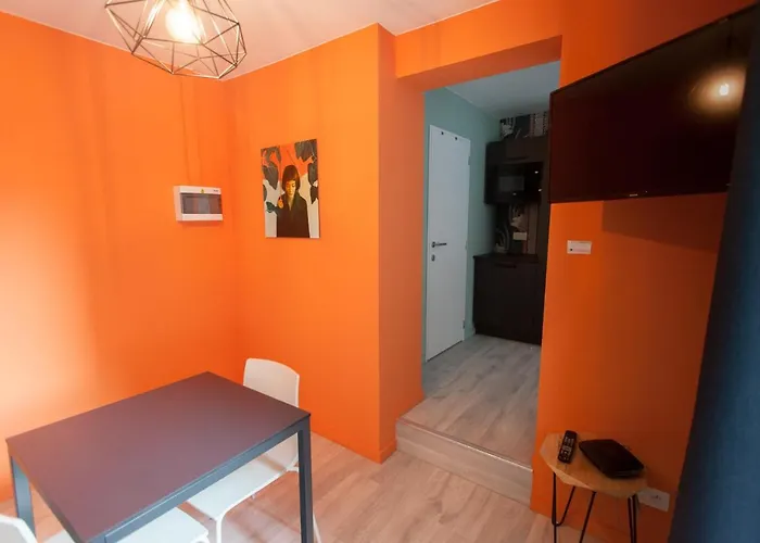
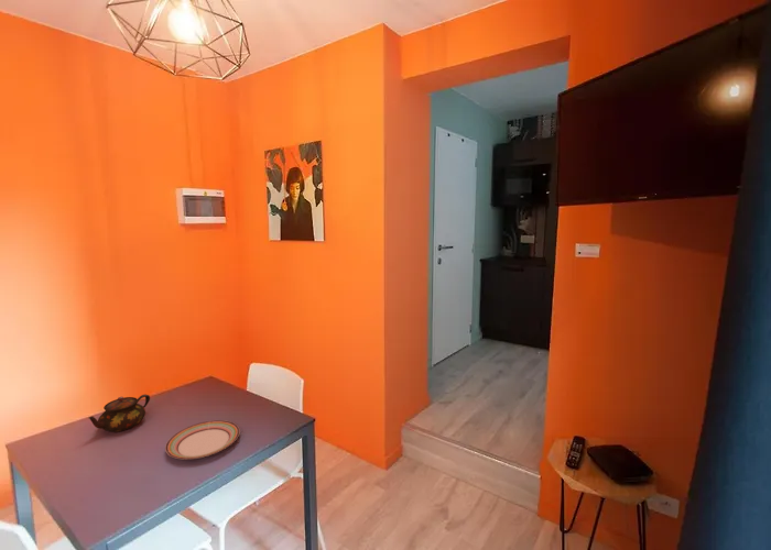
+ teapot (121, 411)
+ plate (204, 440)
